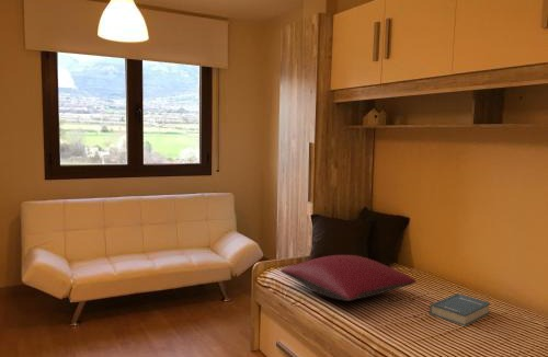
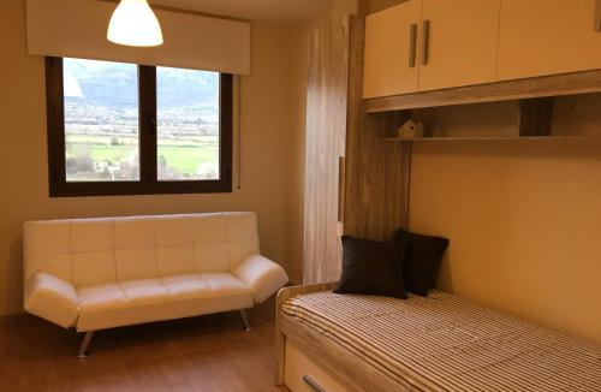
- hardback book (459, 308)
- pillow (346, 275)
